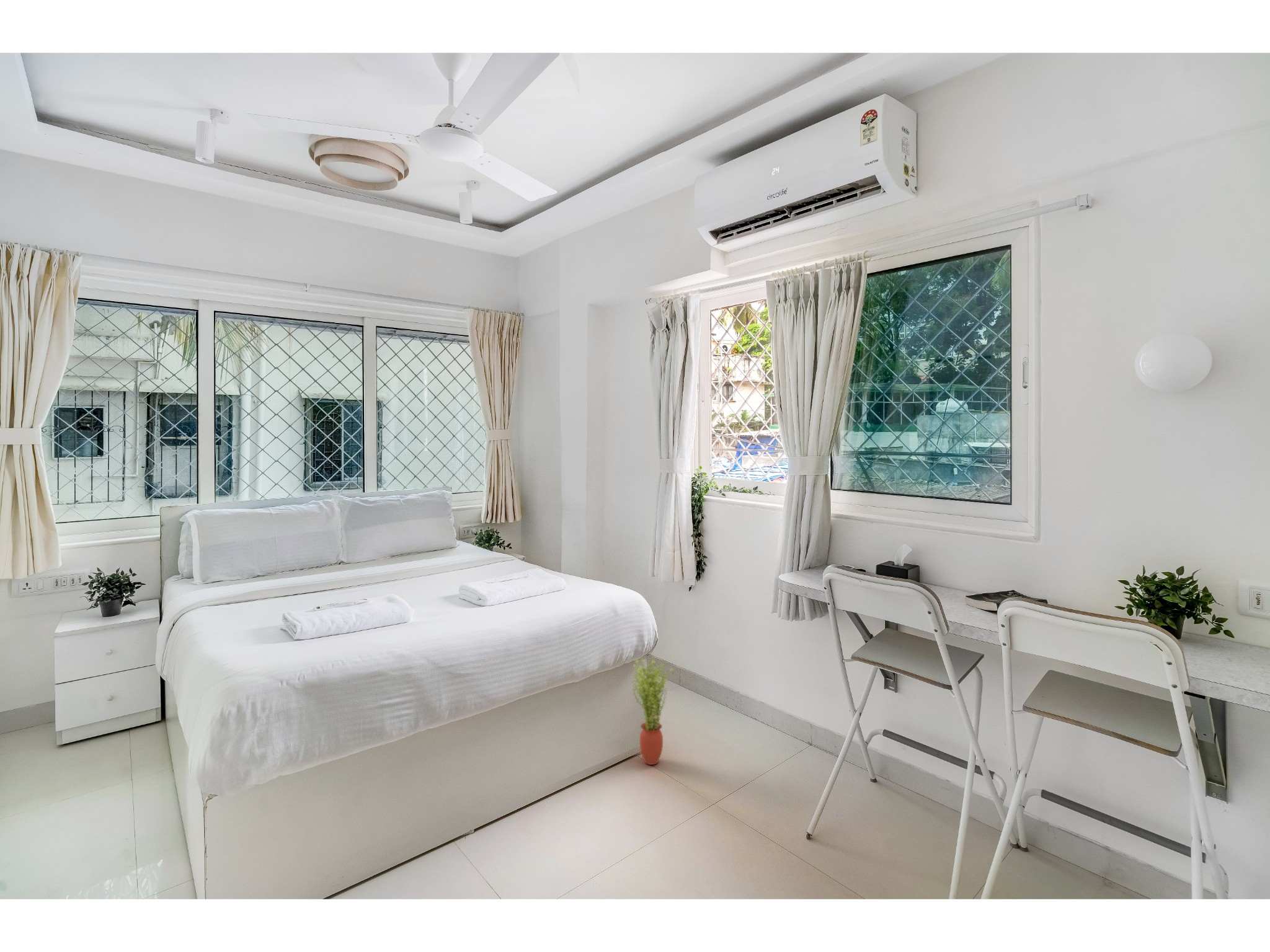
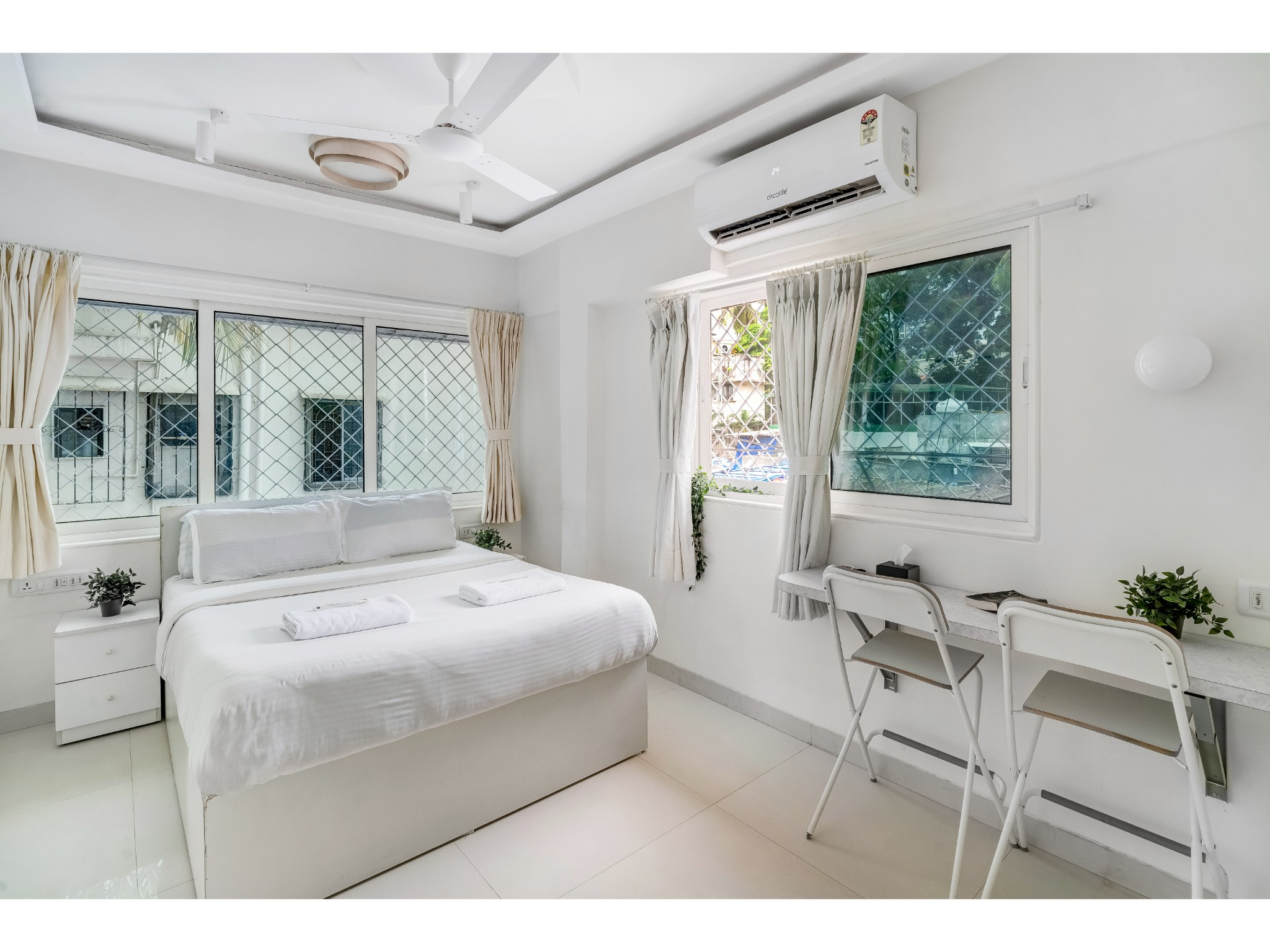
- potted plant (651, 712)
